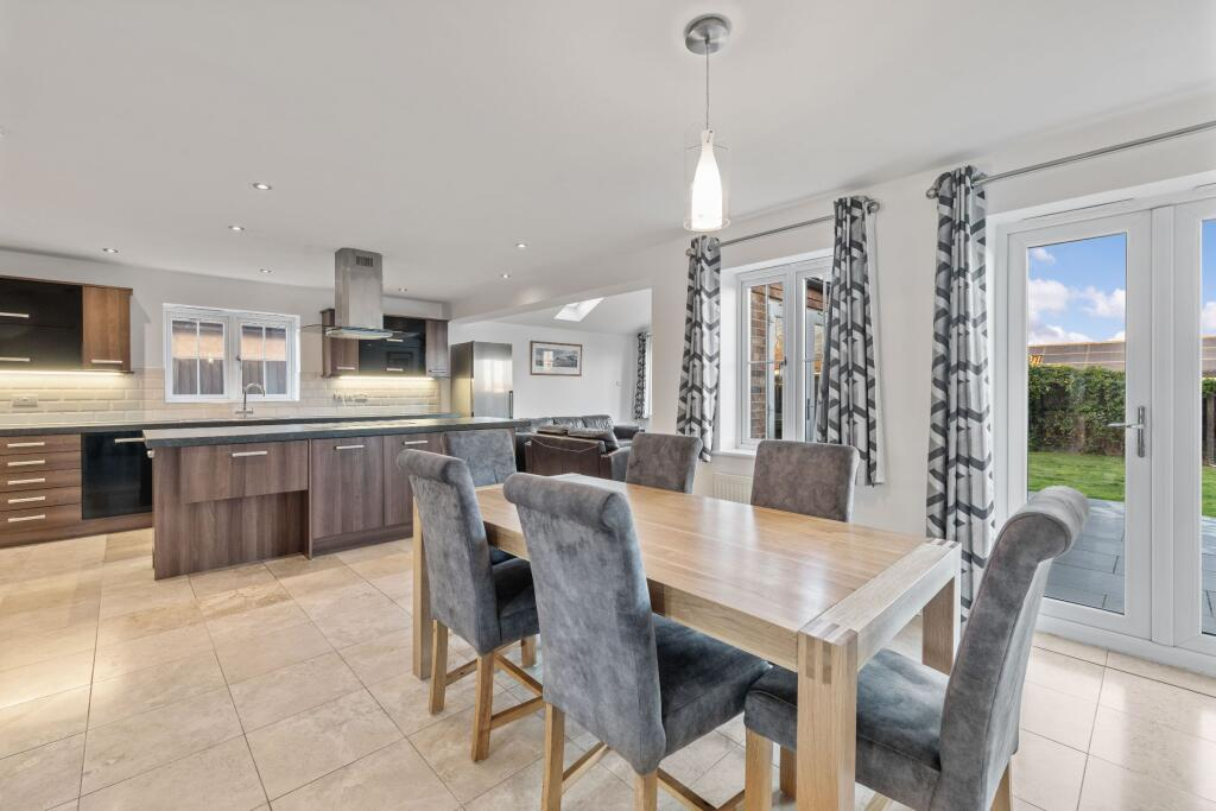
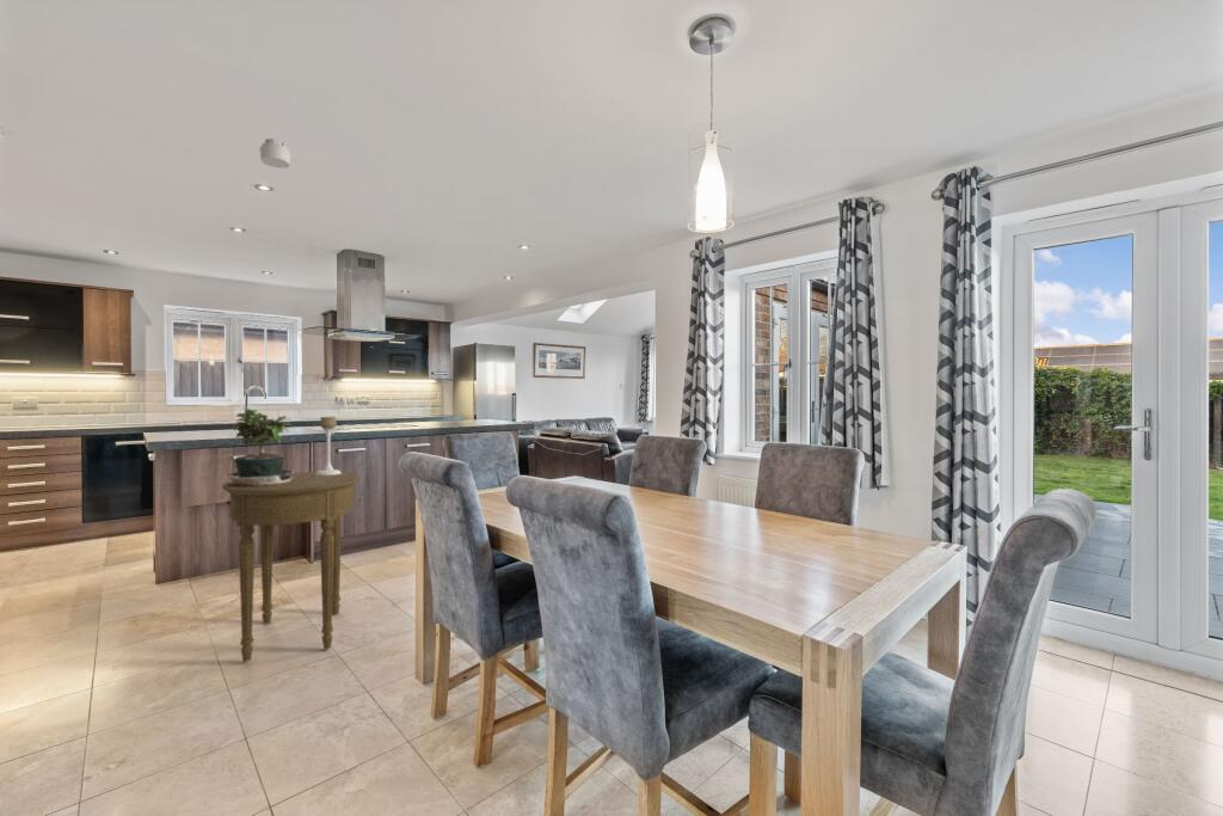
+ side table (271, 557)
+ candle holder (327, 444)
+ potted plant (257, 443)
+ smoke detector (275, 152)
